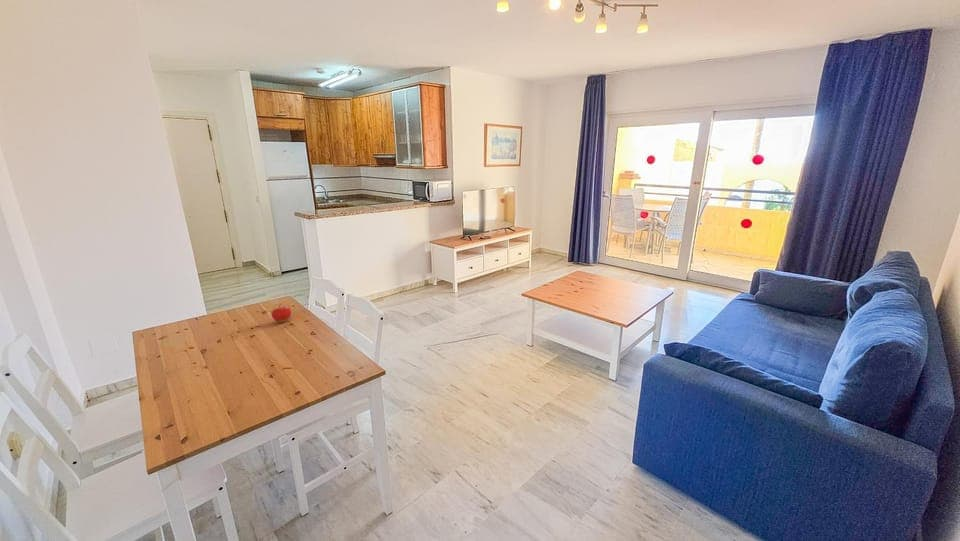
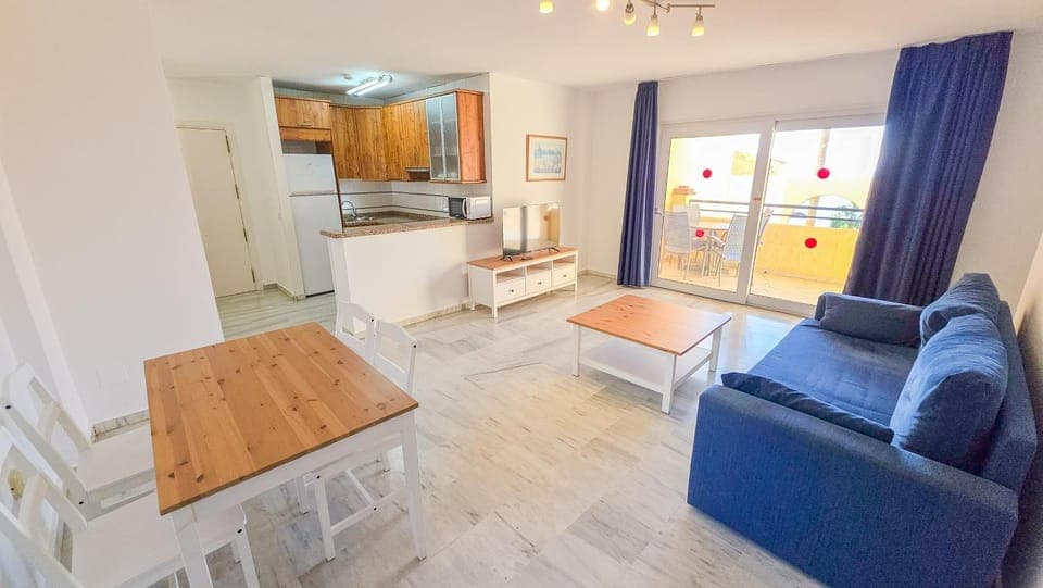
- fruit (281, 313)
